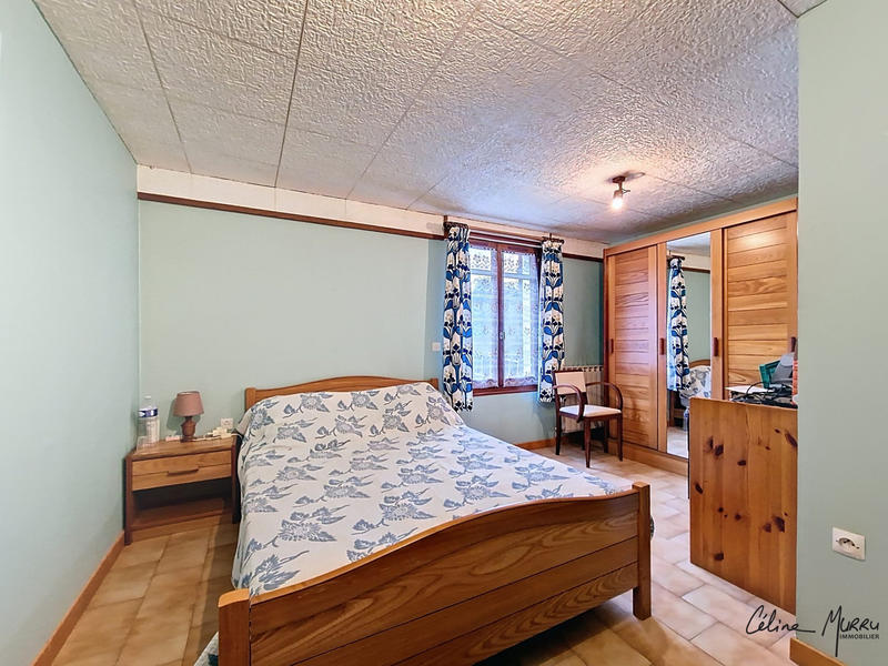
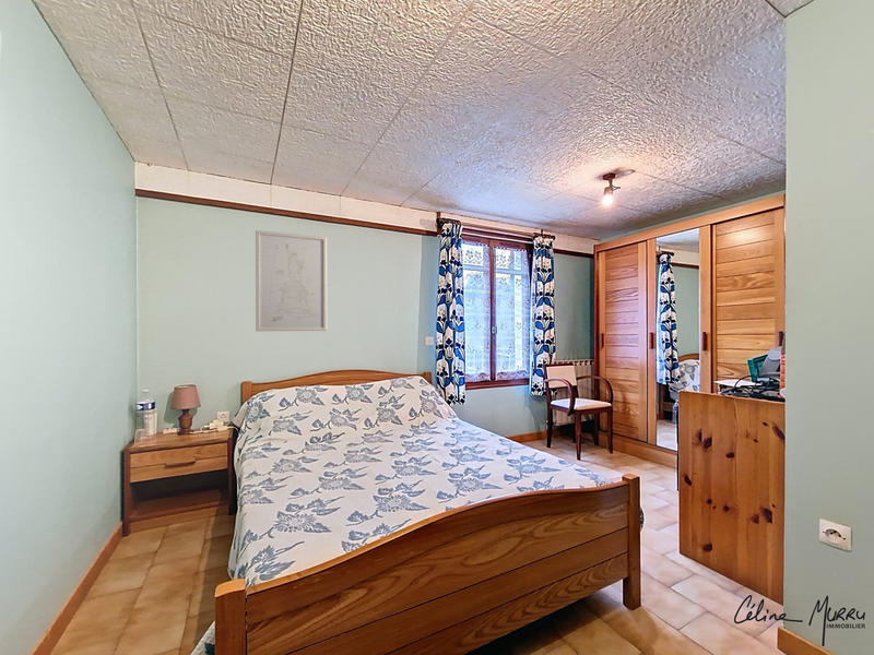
+ wall art (292, 282)
